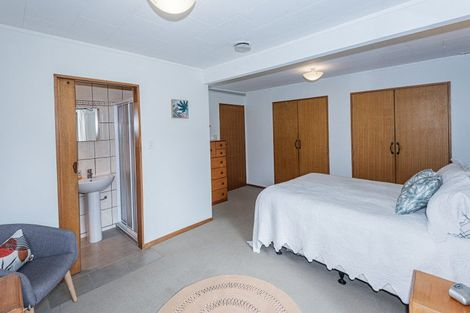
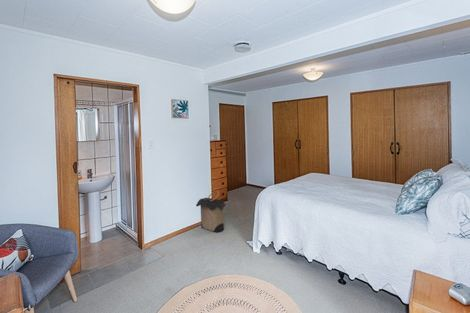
+ laundry hamper (210, 209)
